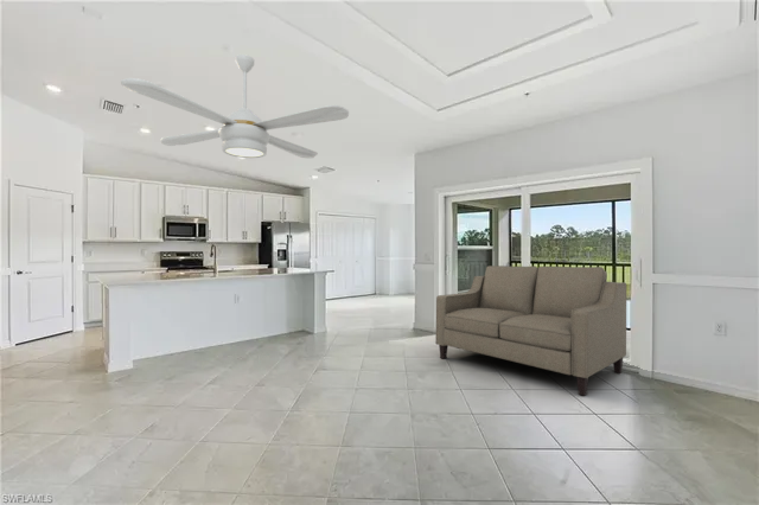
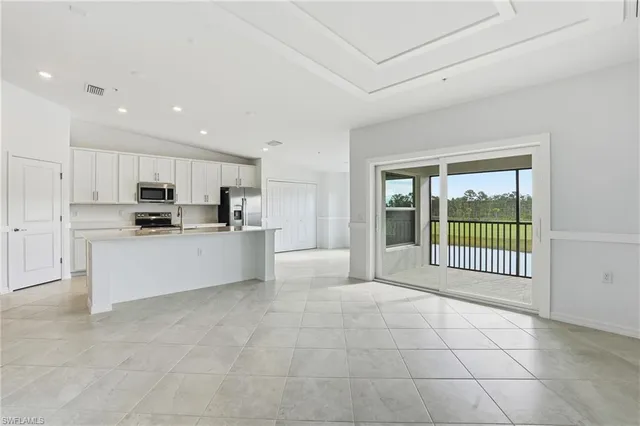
- ceiling fan (244, 106)
- sofa (524, 315)
